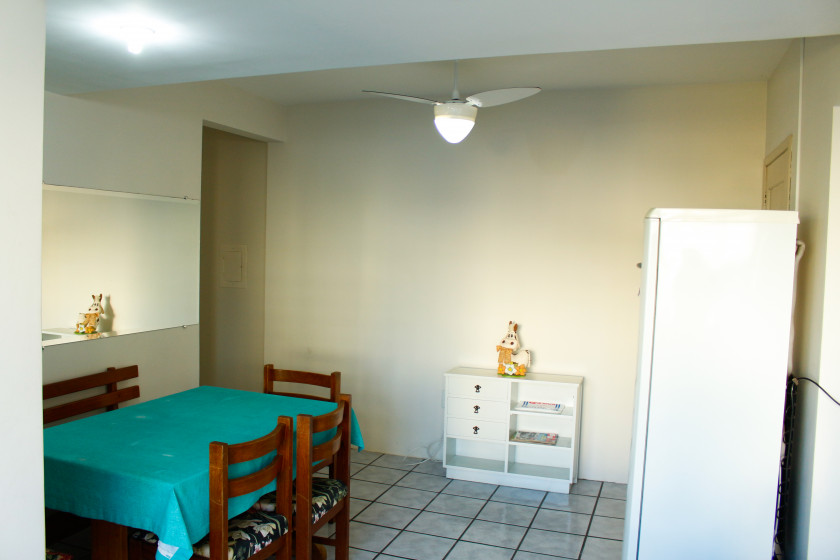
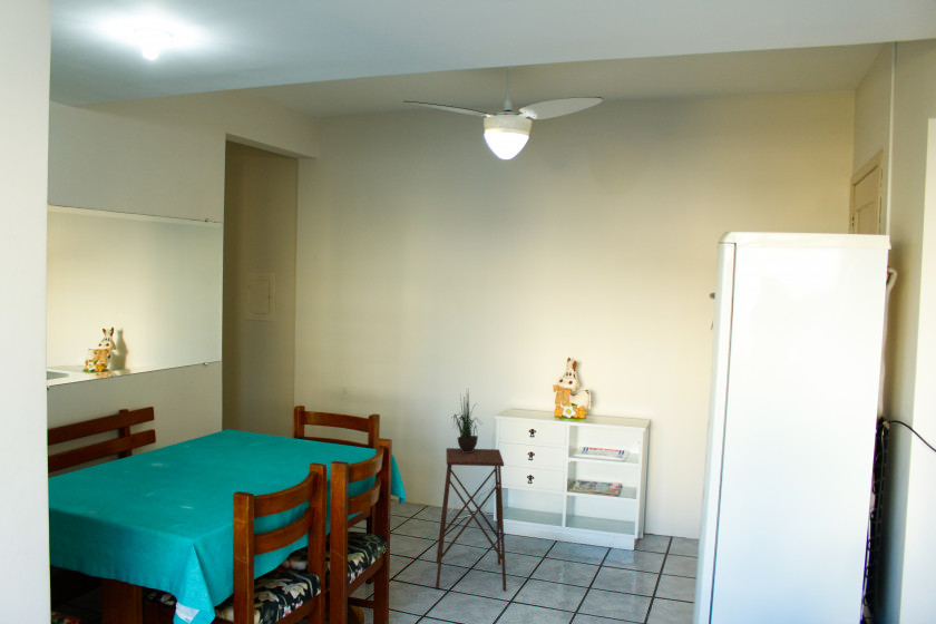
+ side table (471, 515)
+ potted plant (467, 417)
